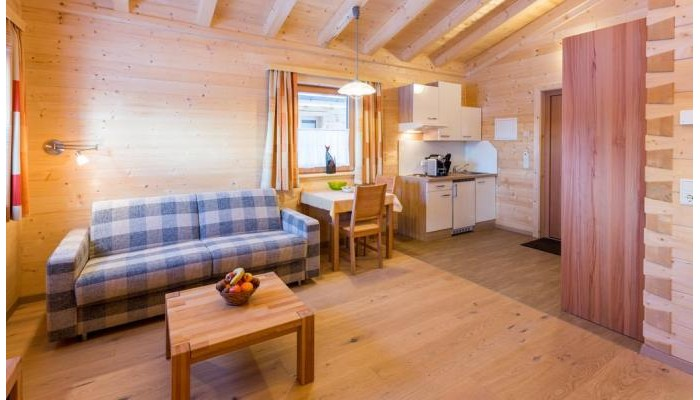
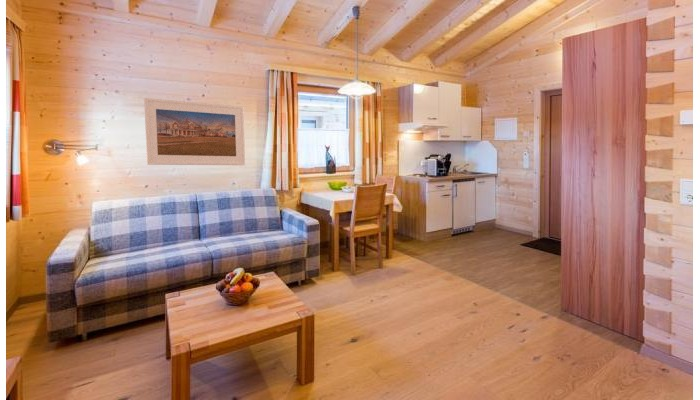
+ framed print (198, 134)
